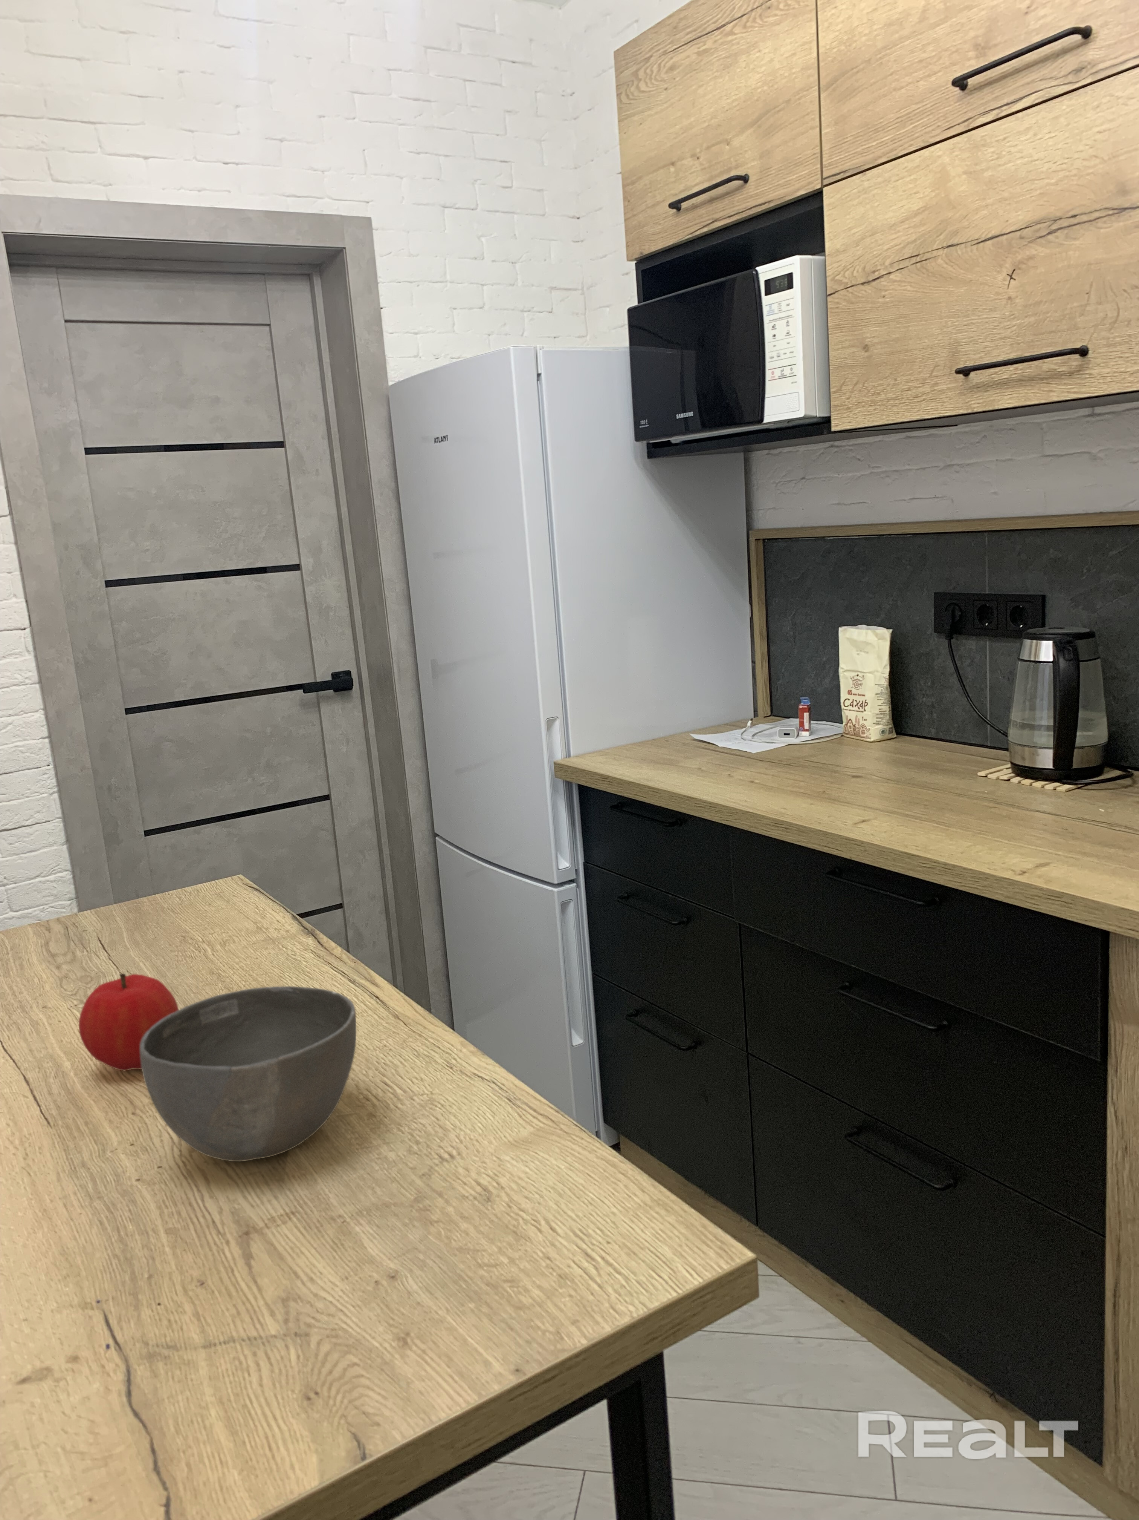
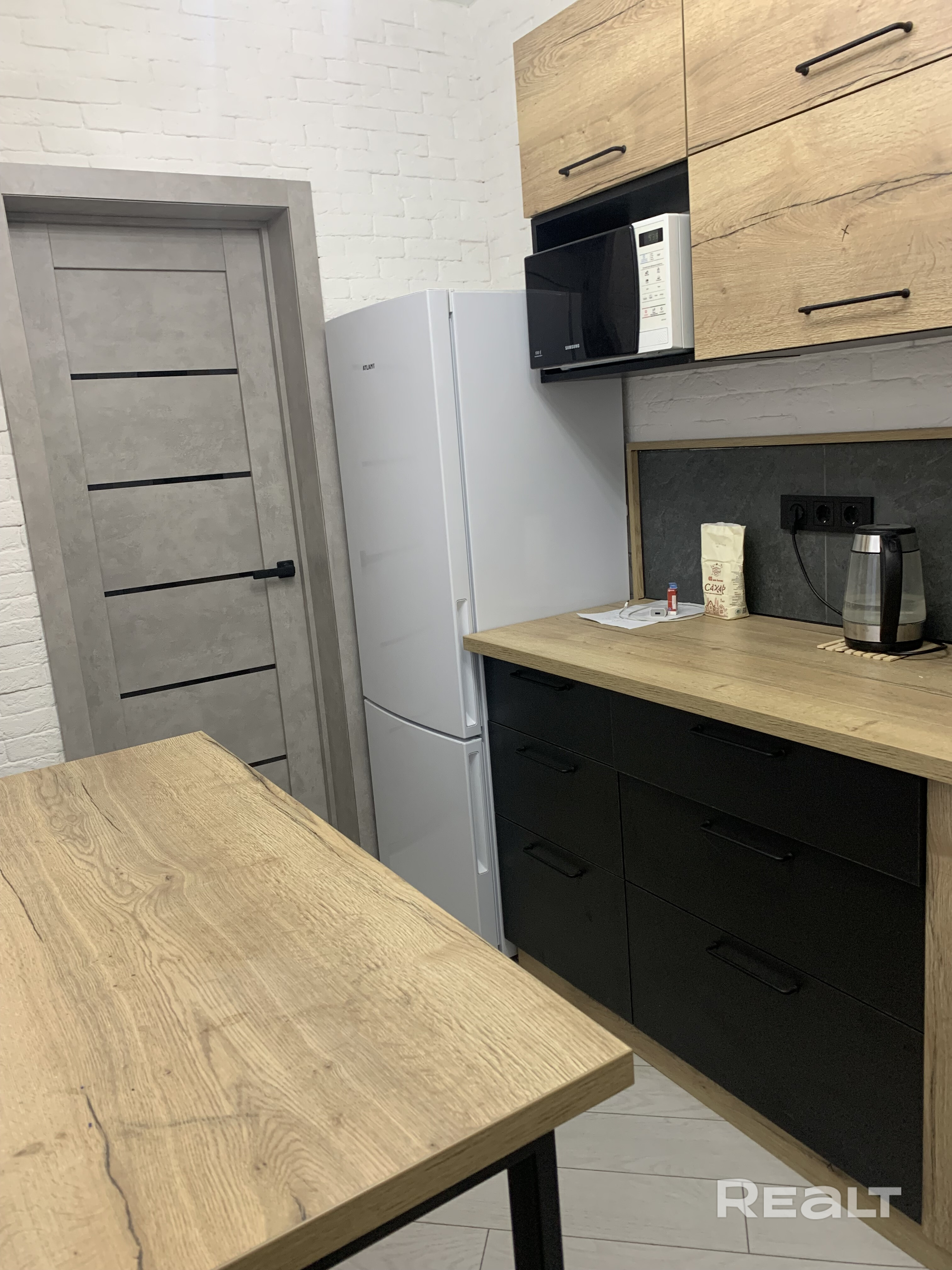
- fruit (129, 1020)
- bowl (257, 1081)
